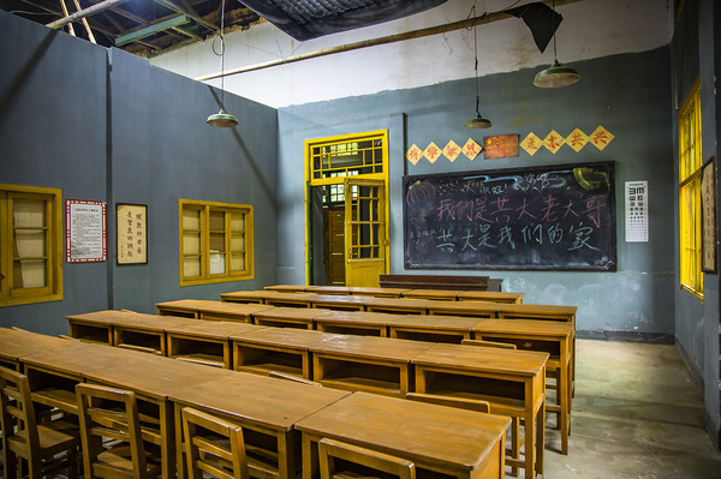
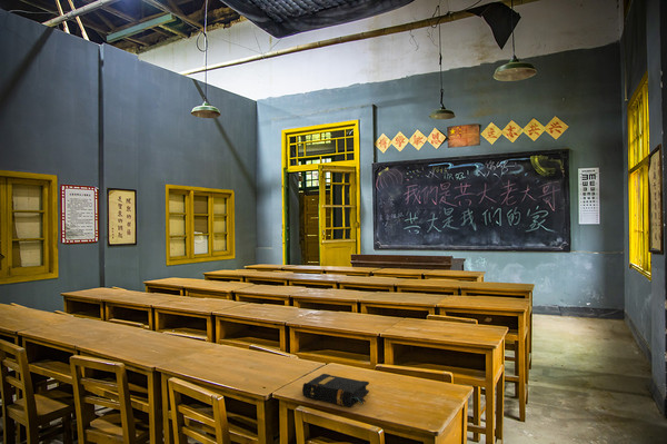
+ book (339, 388)
